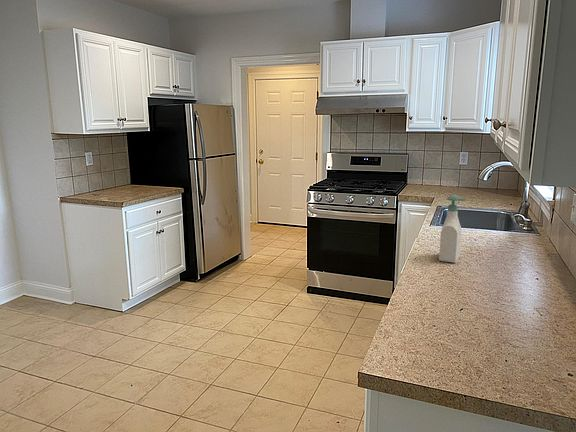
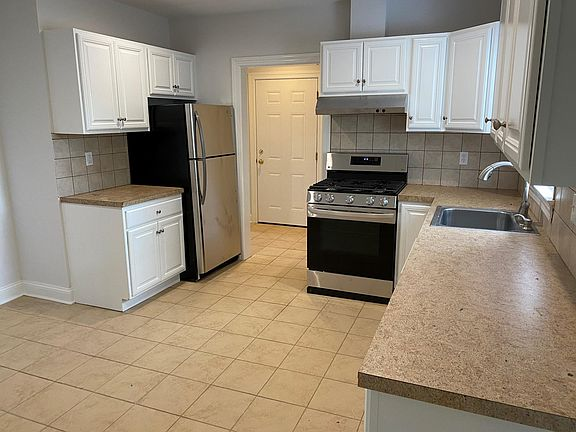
- soap bottle (453, 227)
